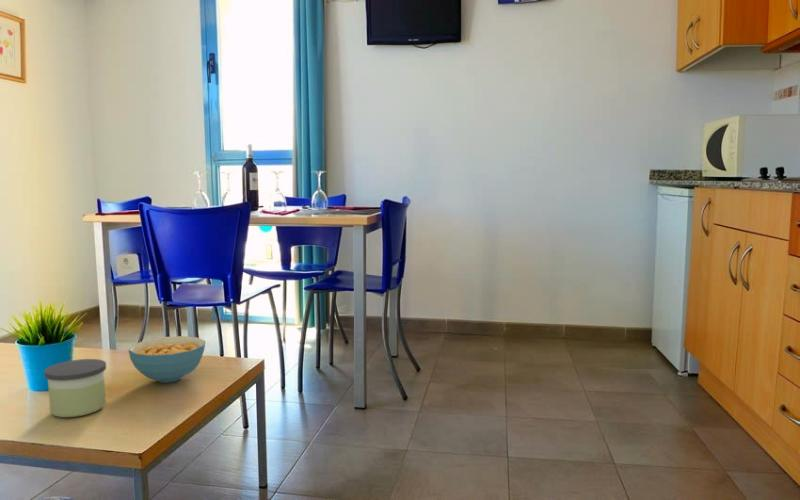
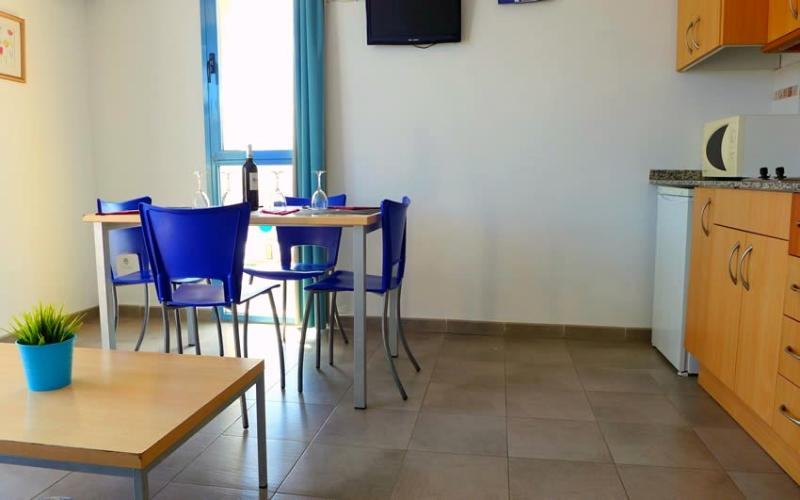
- candle (77, 388)
- cereal bowl (168, 362)
